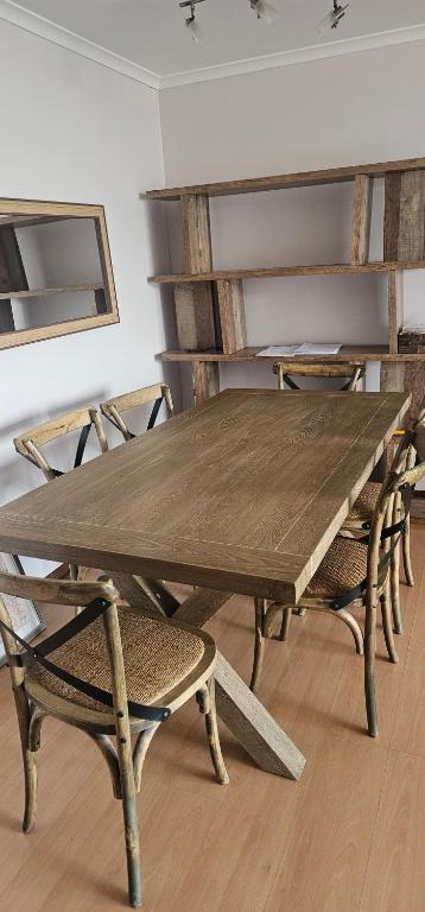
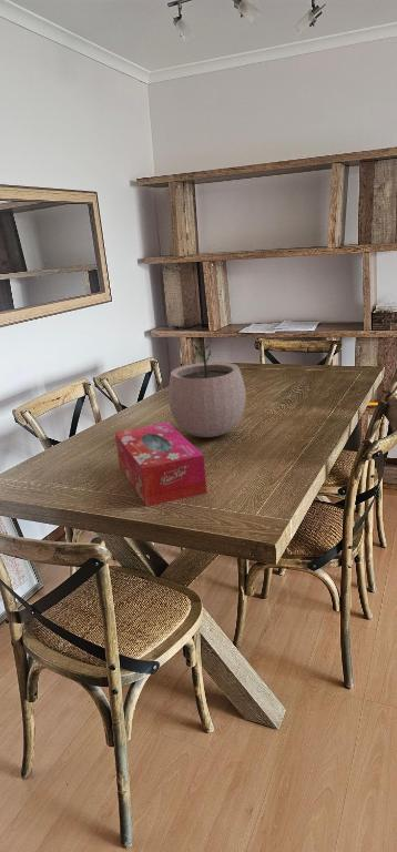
+ tissue box (157, 460)
+ plant pot (206, 387)
